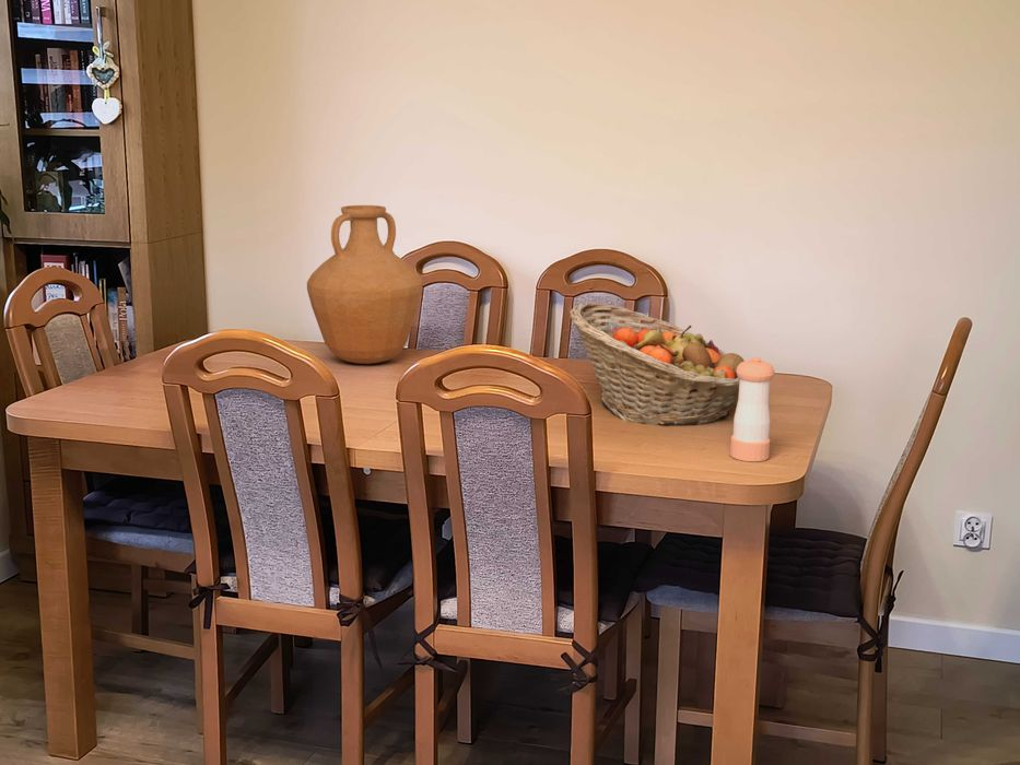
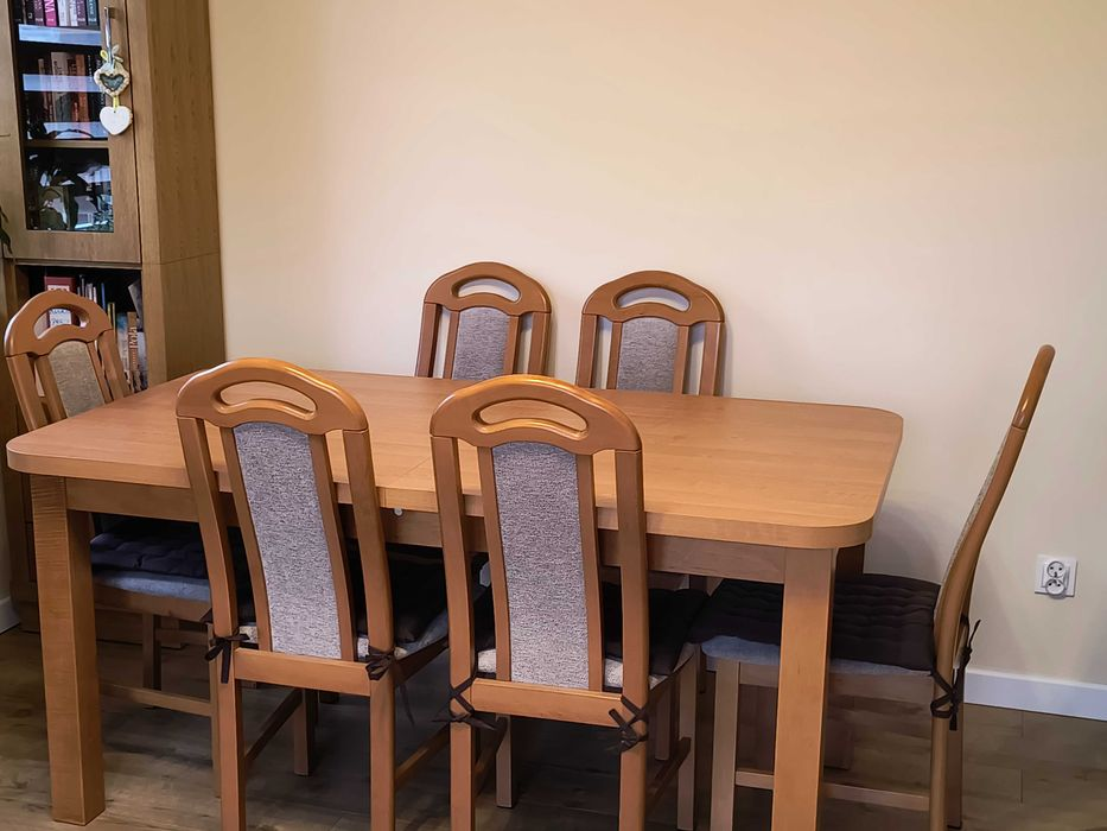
- vase (365, 285)
- fruit basket (658, 360)
- pepper shaker (752, 407)
